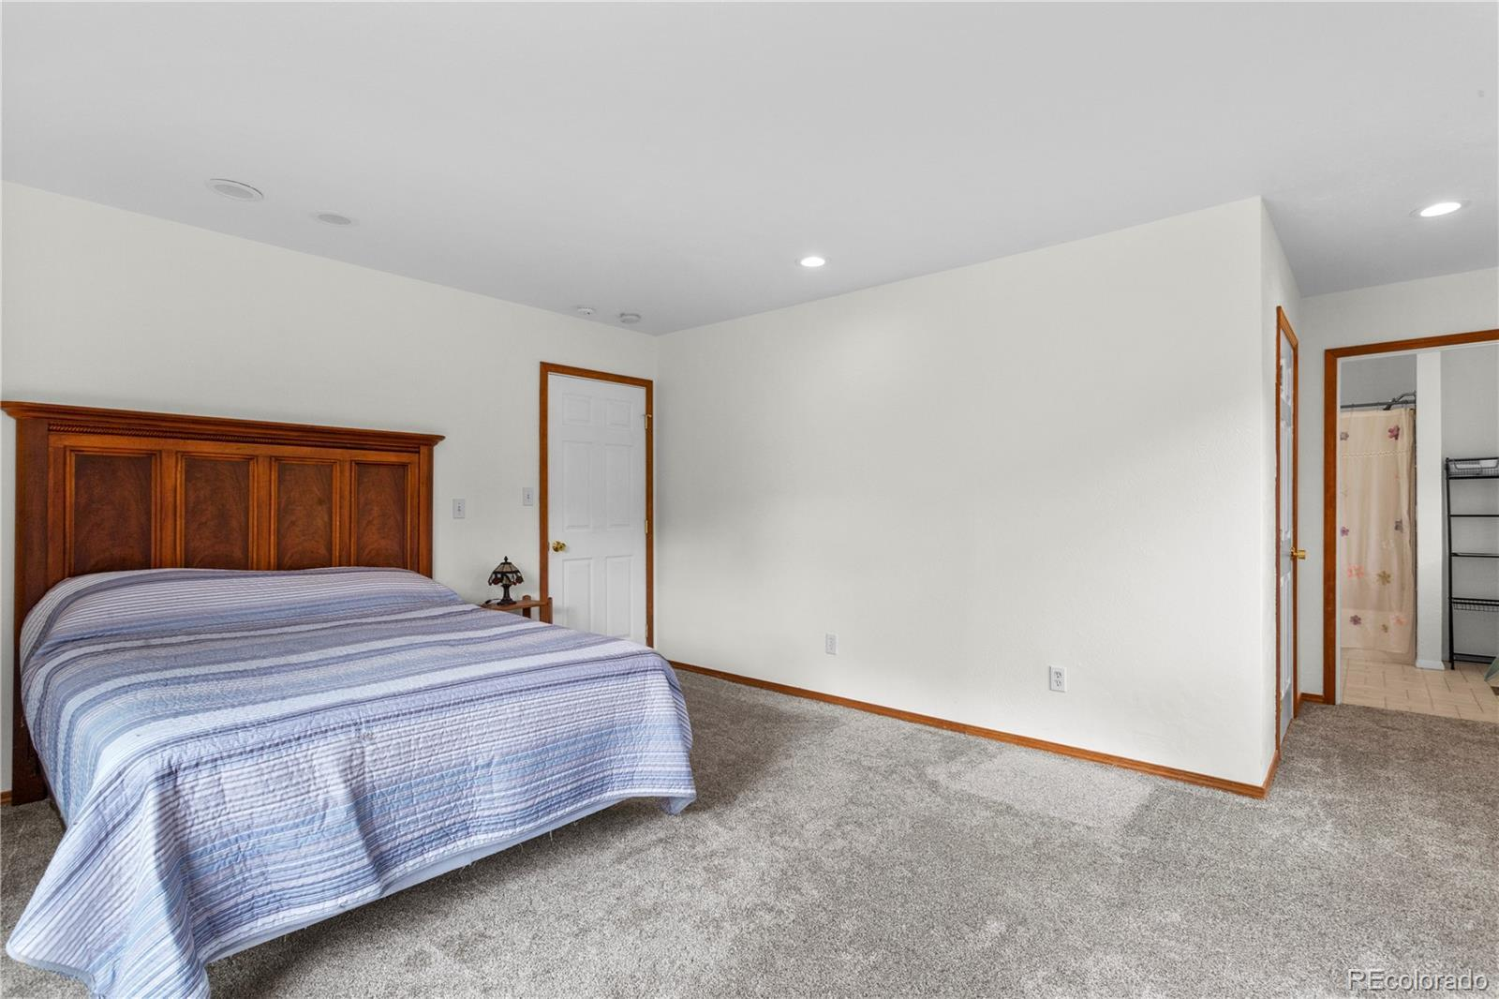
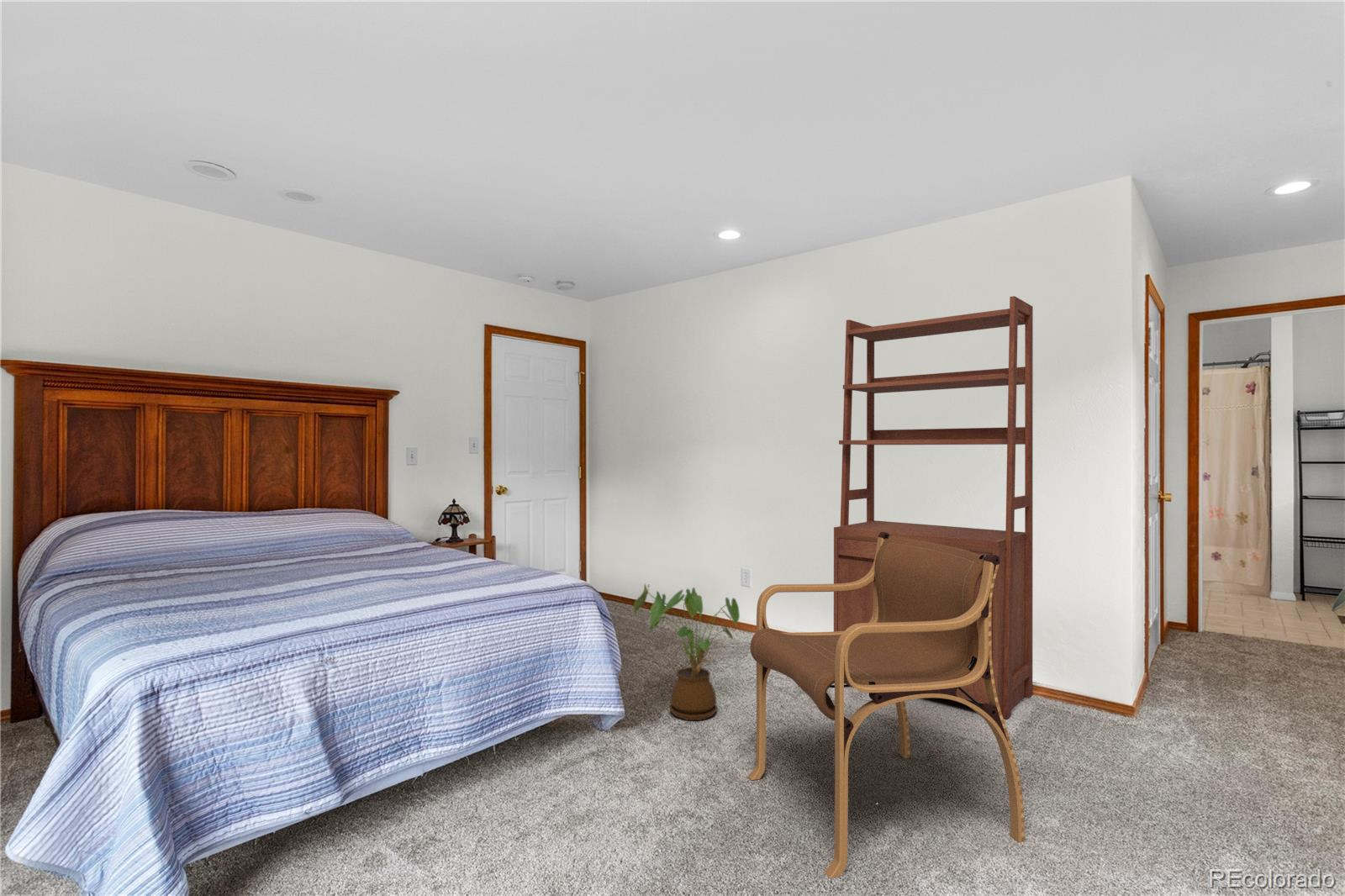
+ house plant (689, 646)
+ bookshelf (927, 524)
+ armchair (873, 674)
